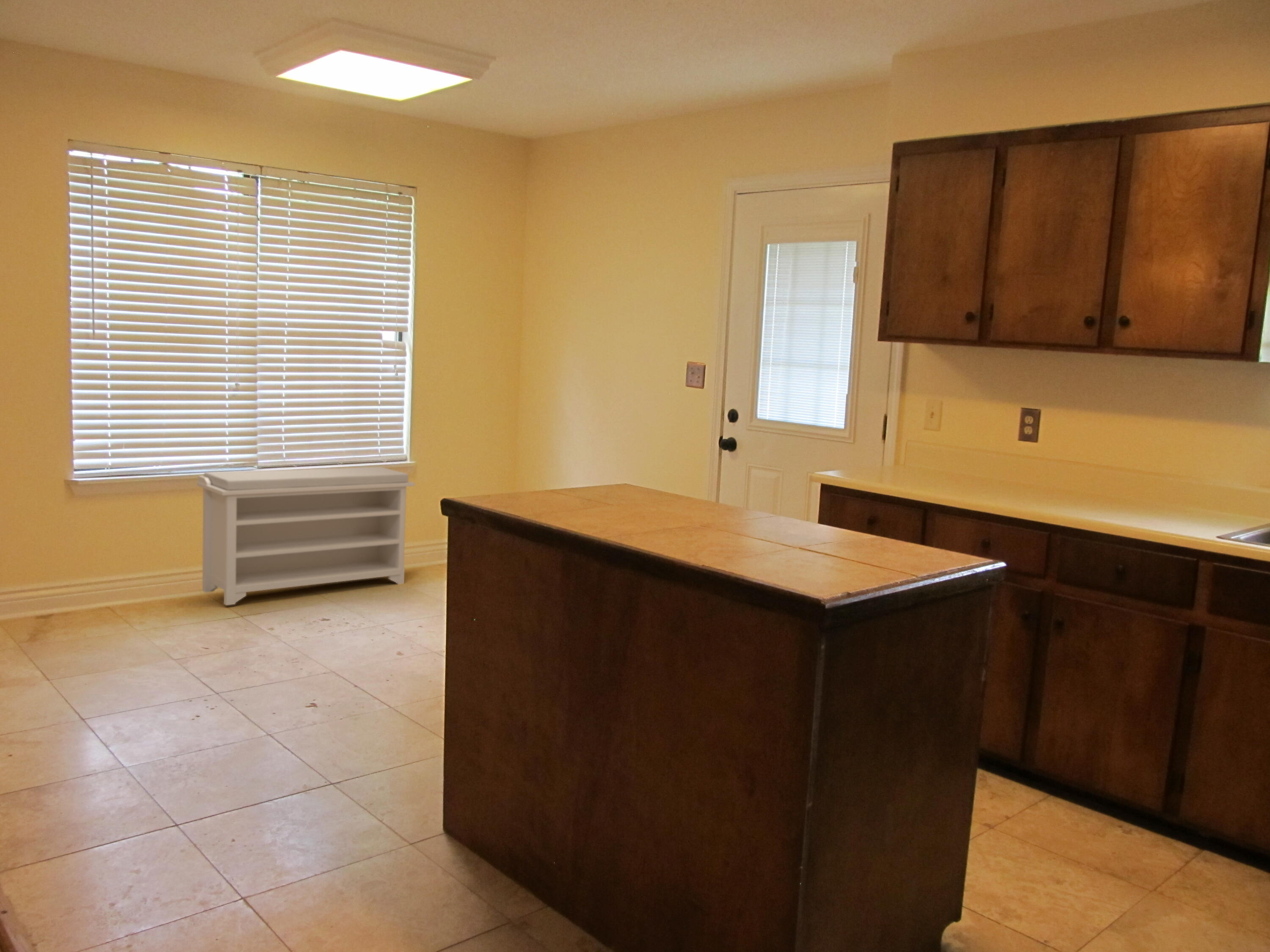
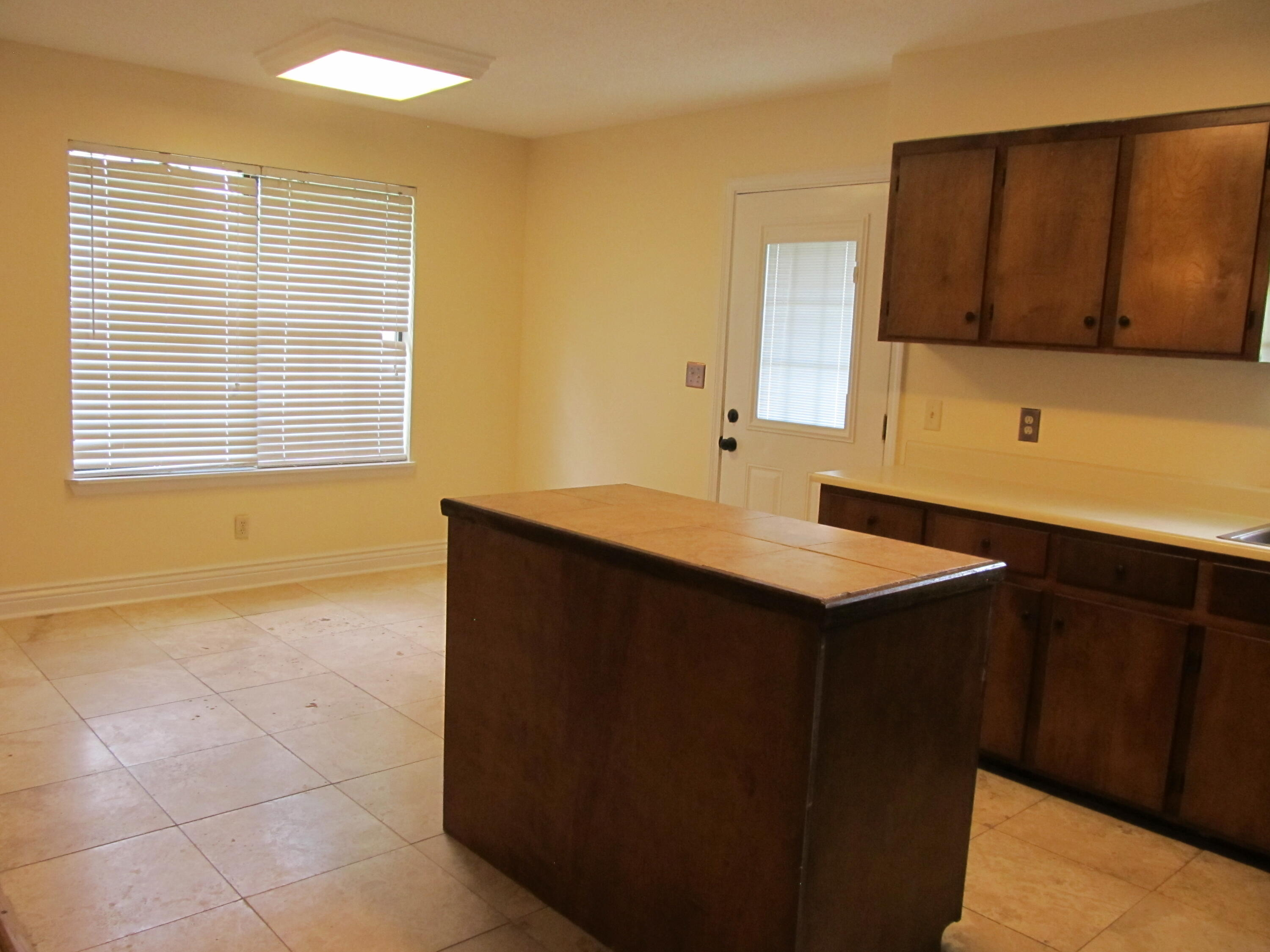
- bench (309, 530)
